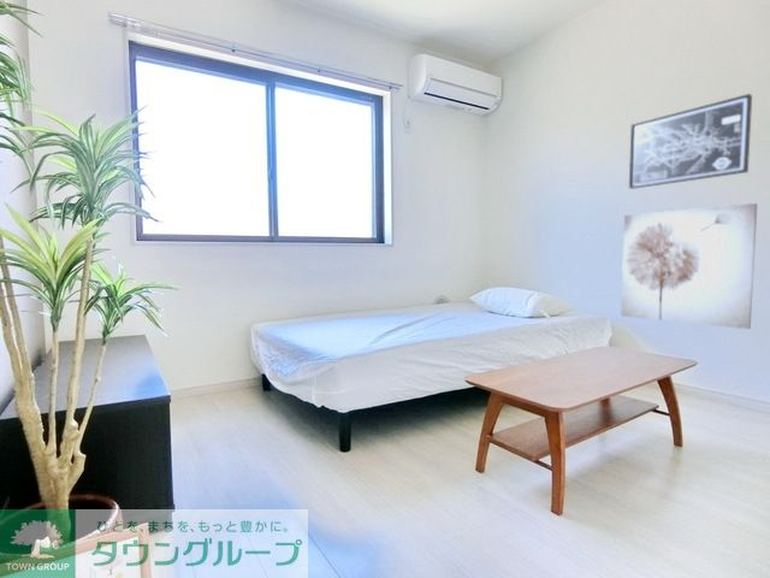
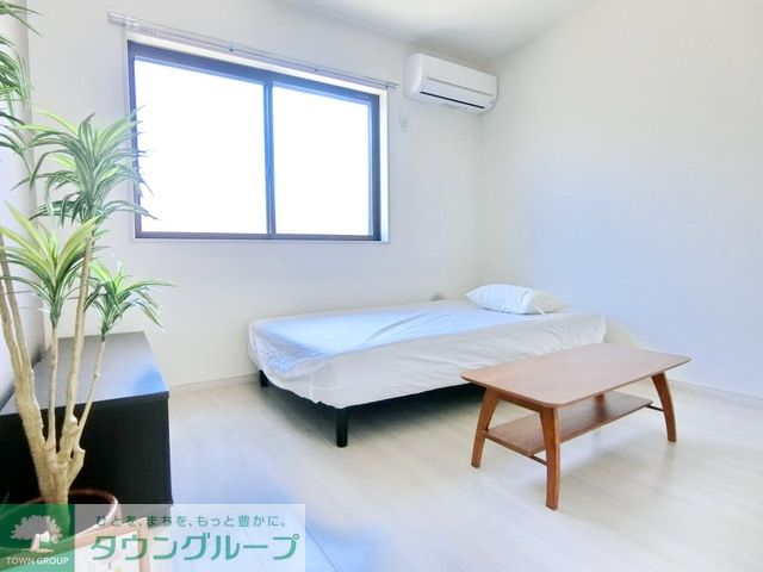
- wall art (681, 266)
- wall art (683, 146)
